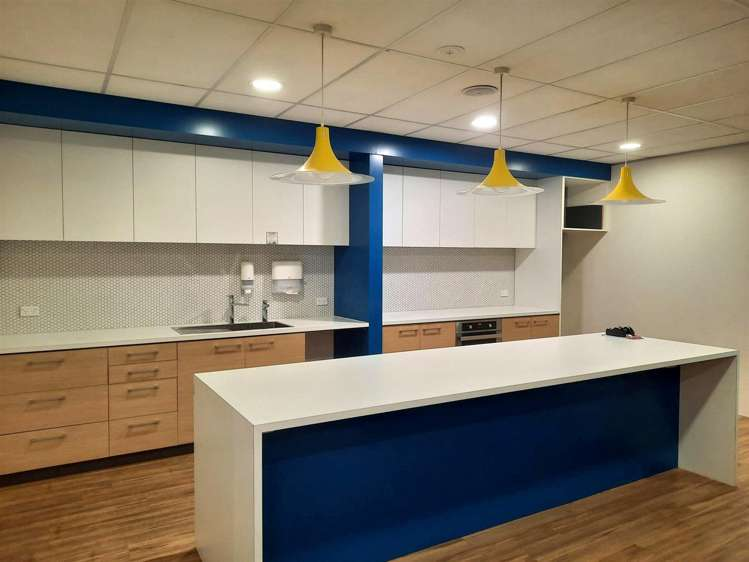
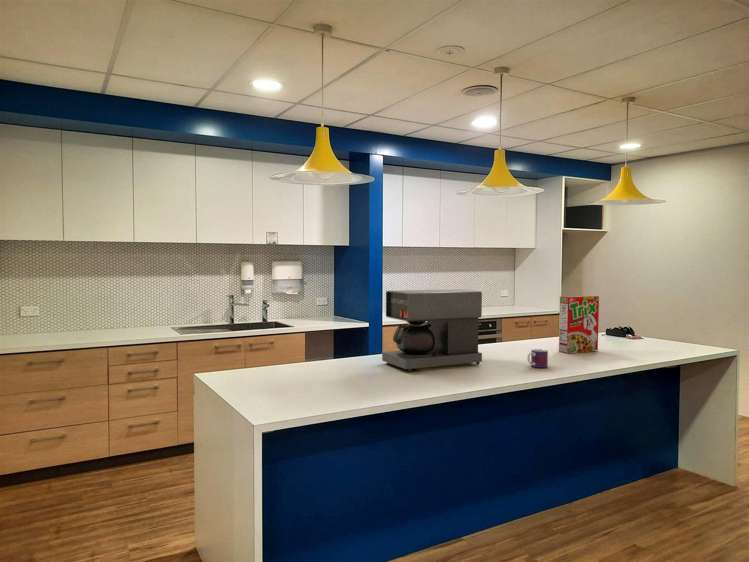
+ mug (536, 358)
+ coffee maker (432, 327)
+ cereal box (579, 323)
